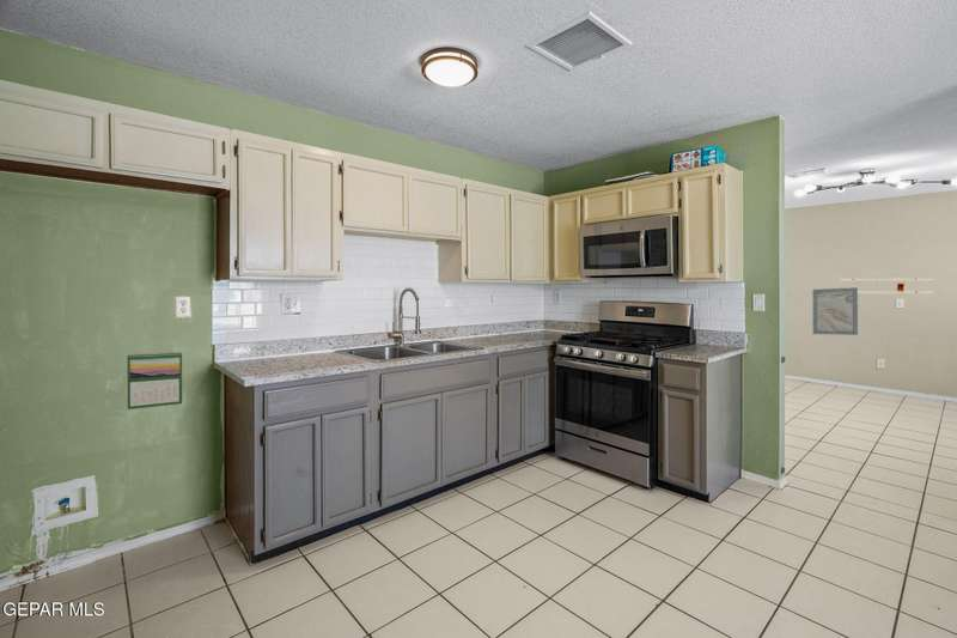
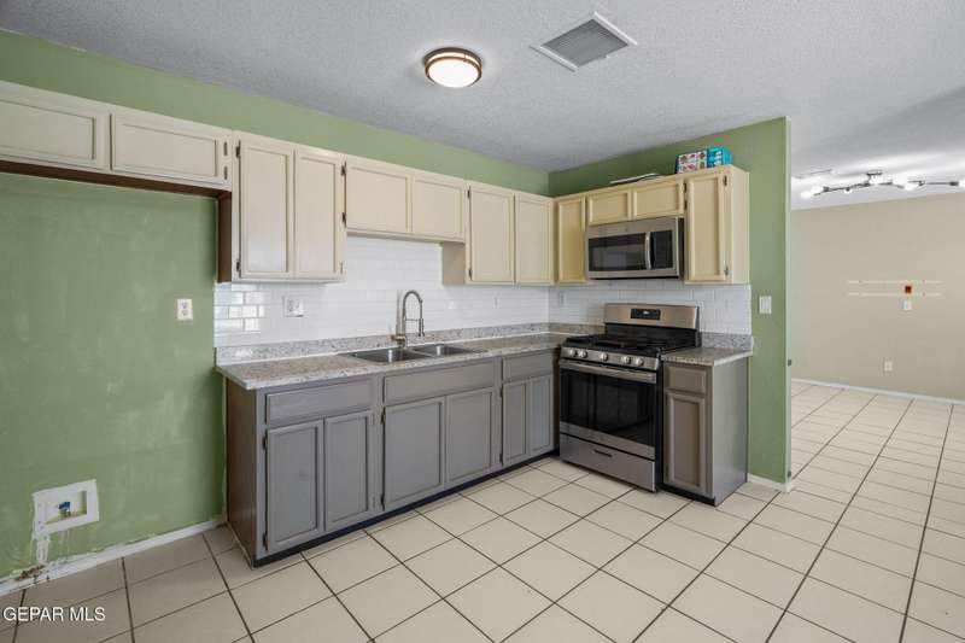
- calendar (156, 378)
- wall art (834, 311)
